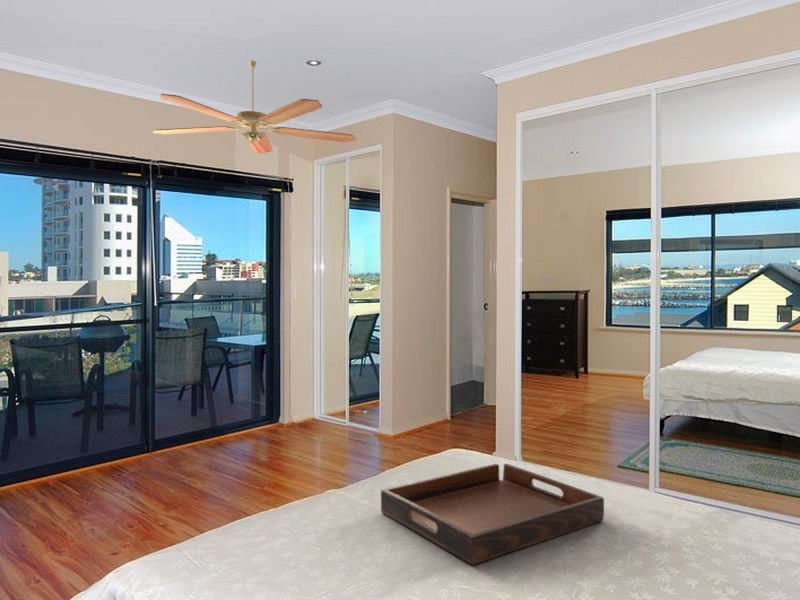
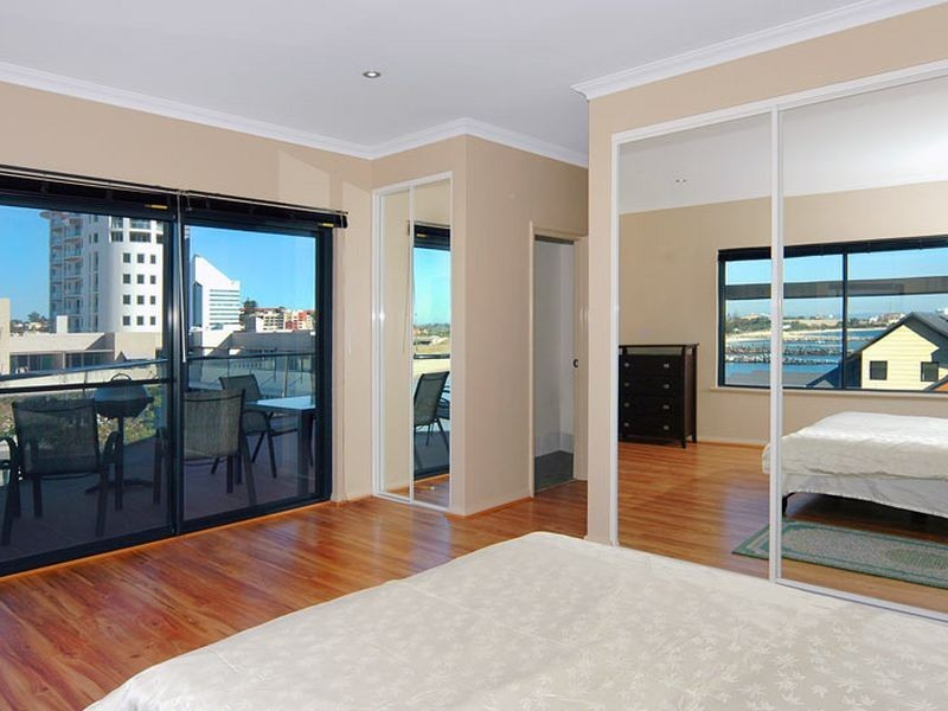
- serving tray (490, 504)
- ceiling fan (252, 103)
